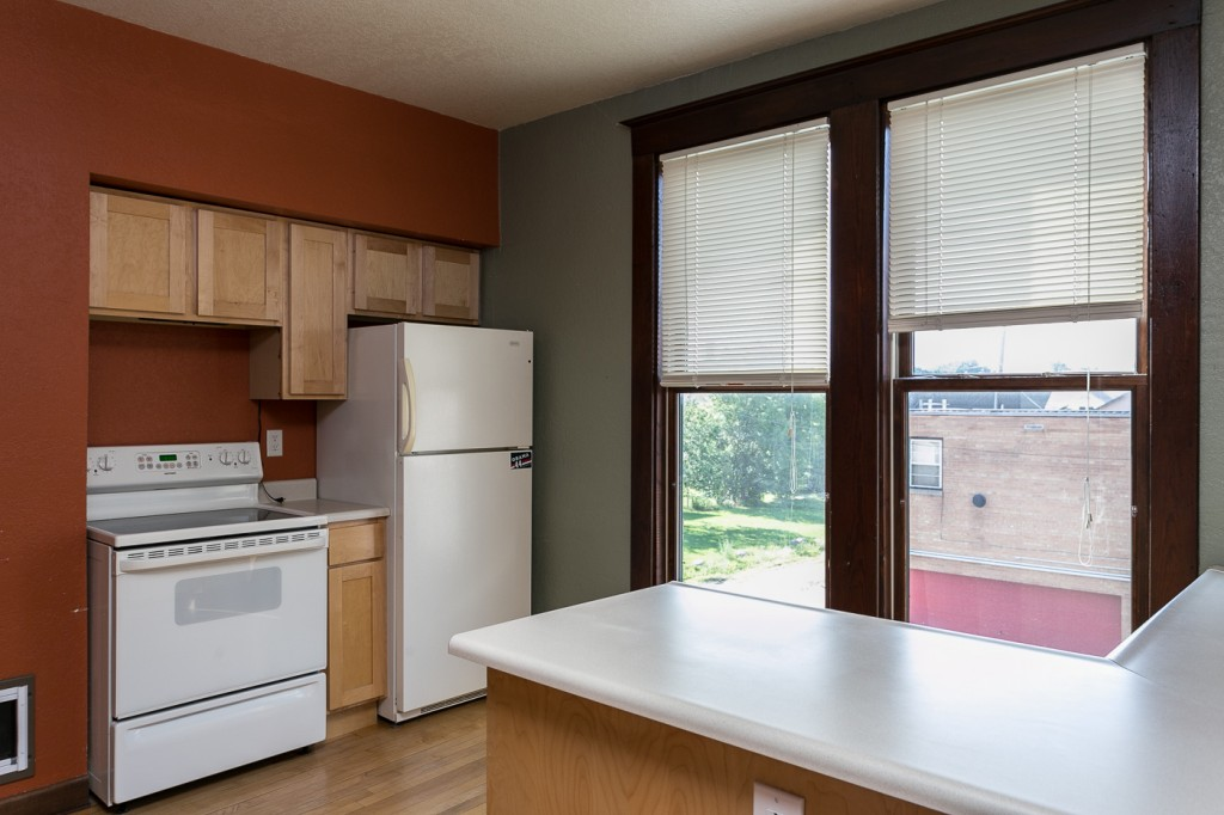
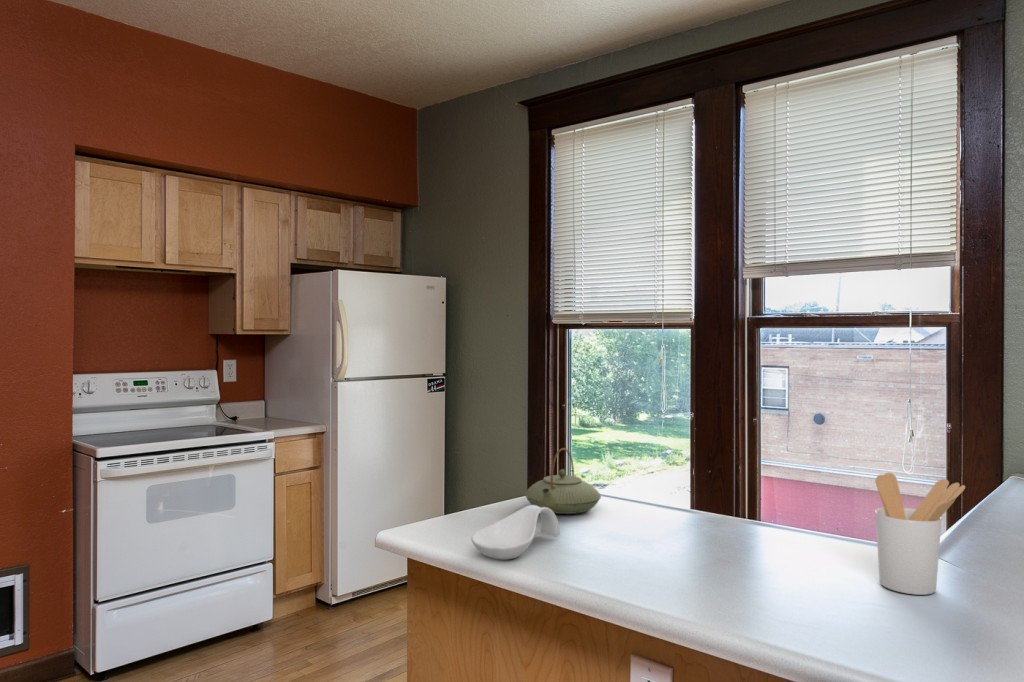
+ teapot (560, 479)
+ spoon rest (519, 529)
+ utensil holder (920, 531)
